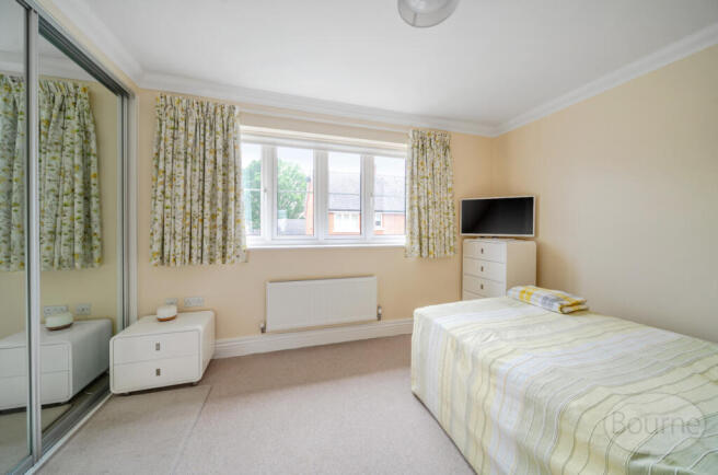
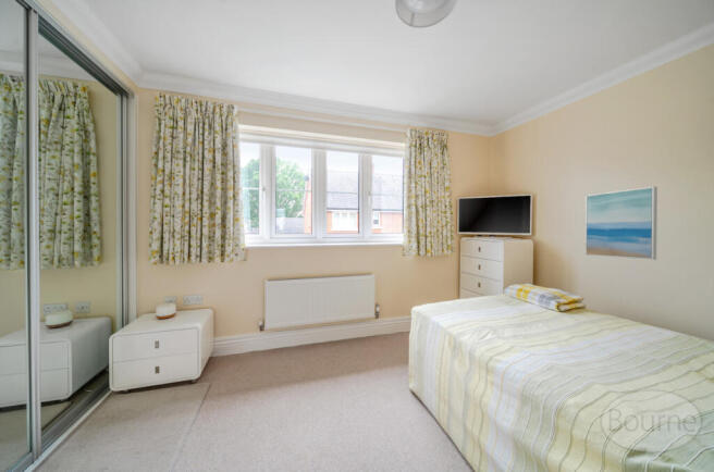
+ wall art (617, 224)
